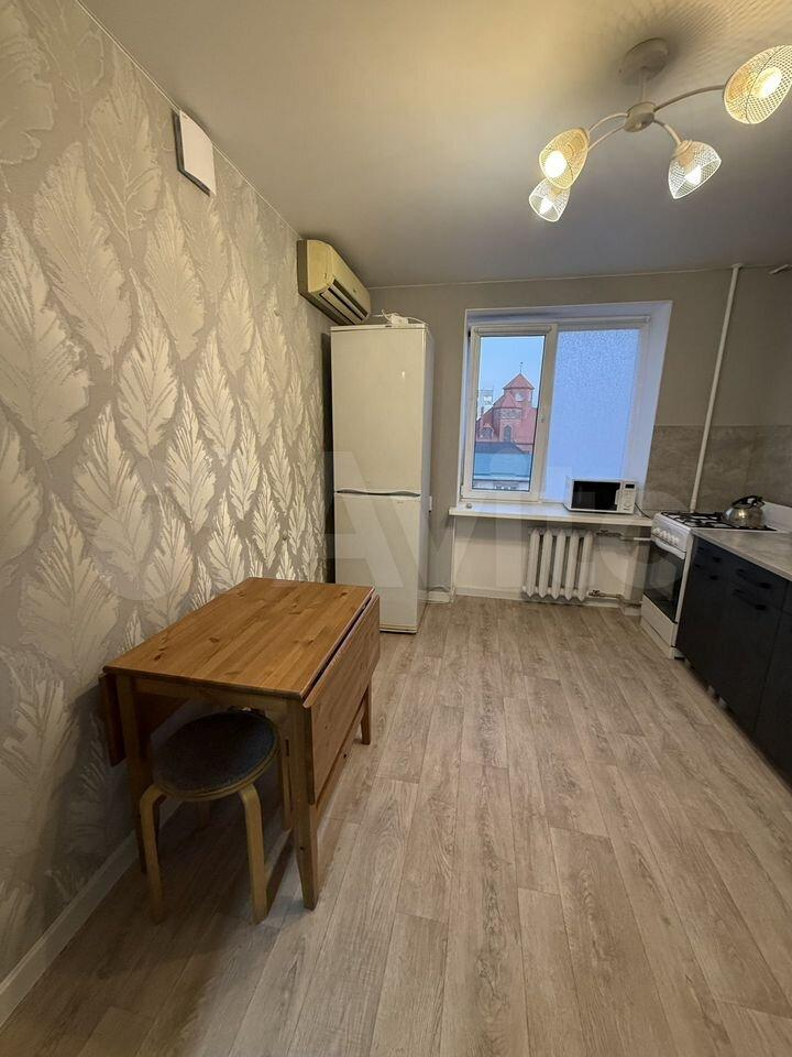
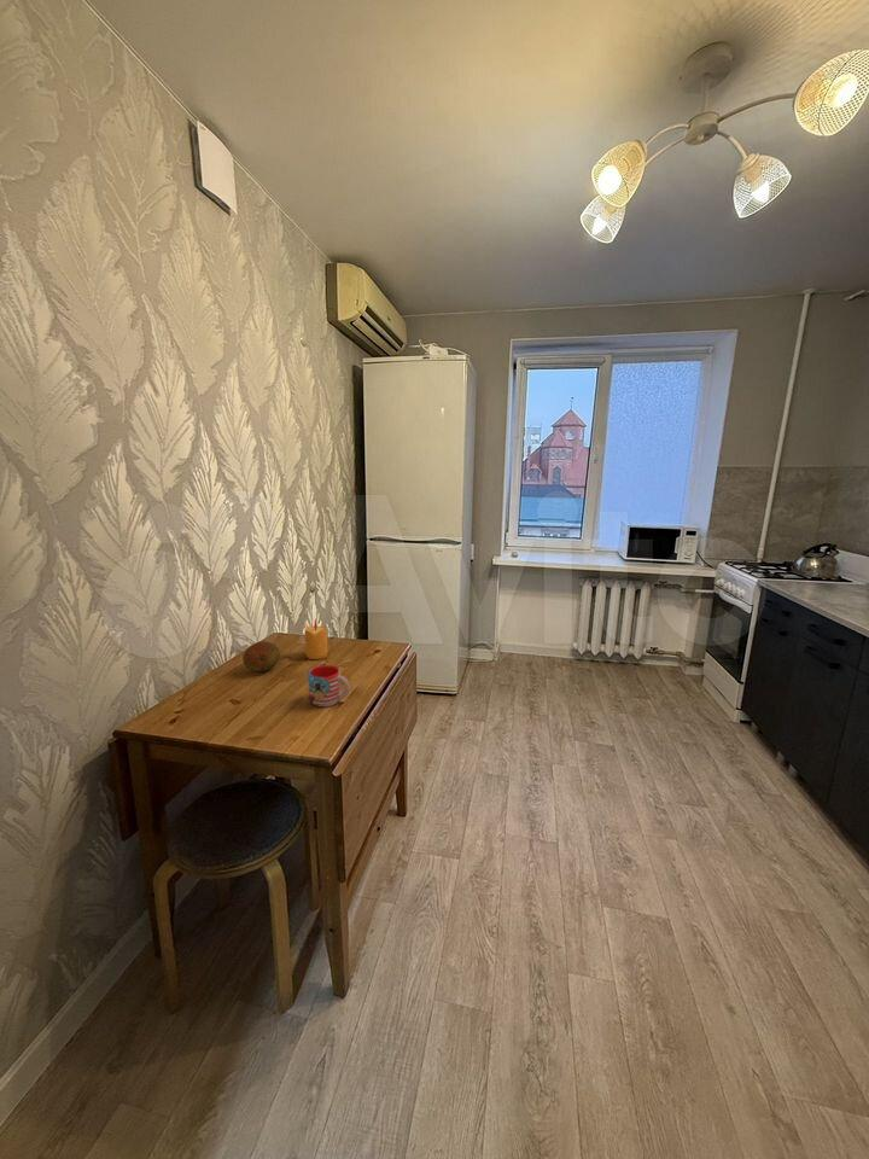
+ mug (329, 686)
+ fruit (261, 654)
+ candle (315, 636)
